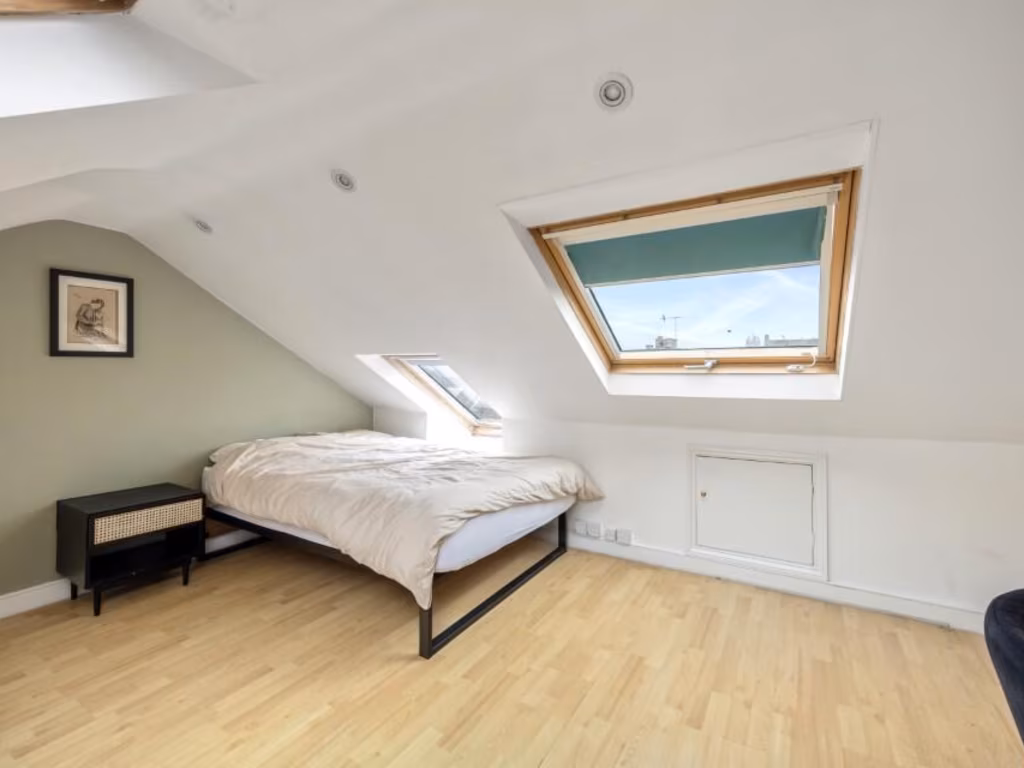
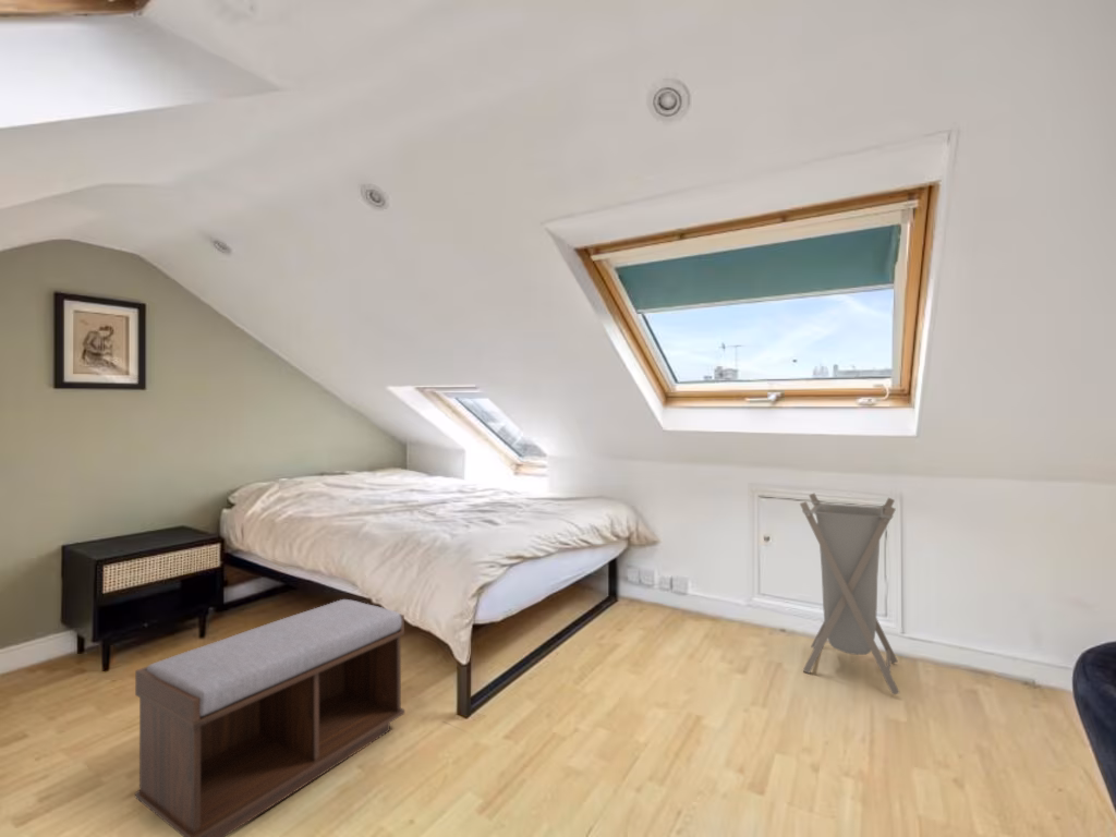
+ bench (287, 699)
+ laundry hamper (849, 583)
